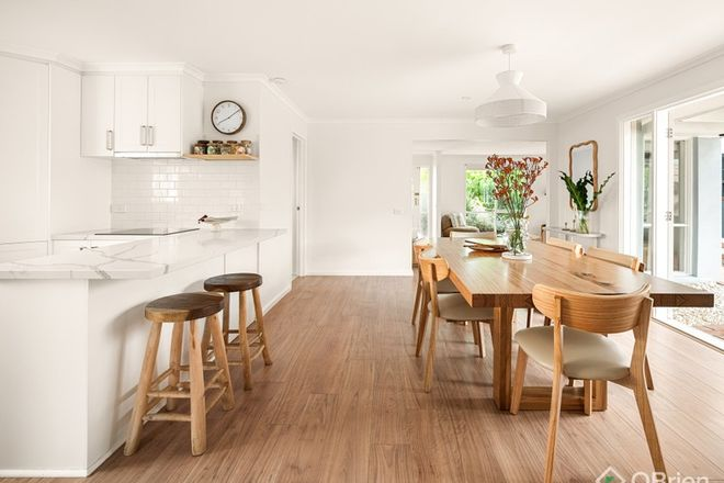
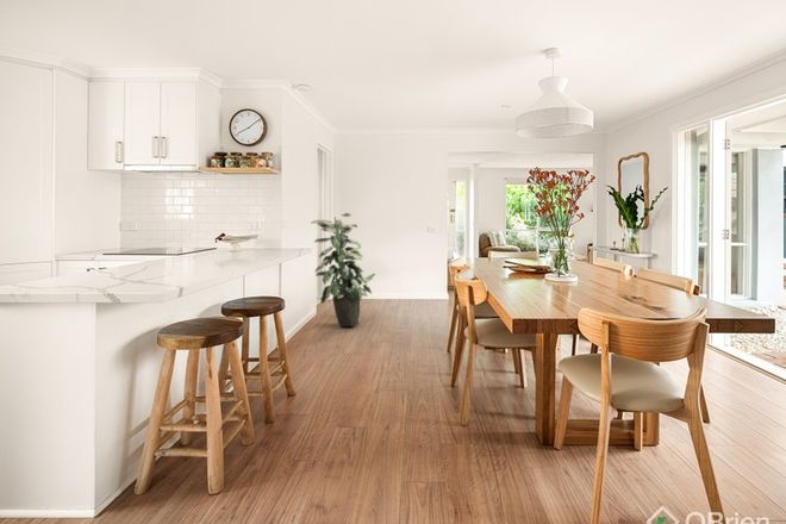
+ indoor plant (342, 269)
